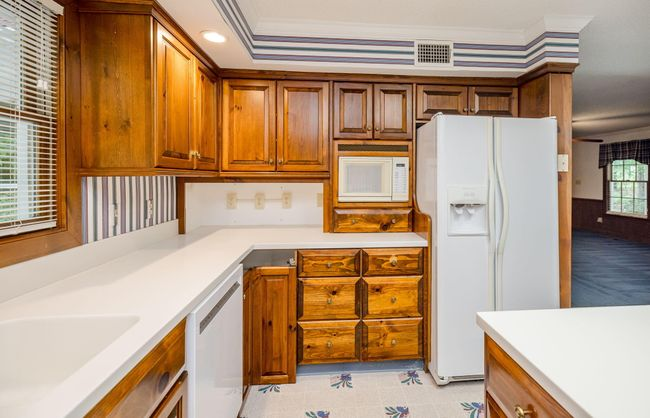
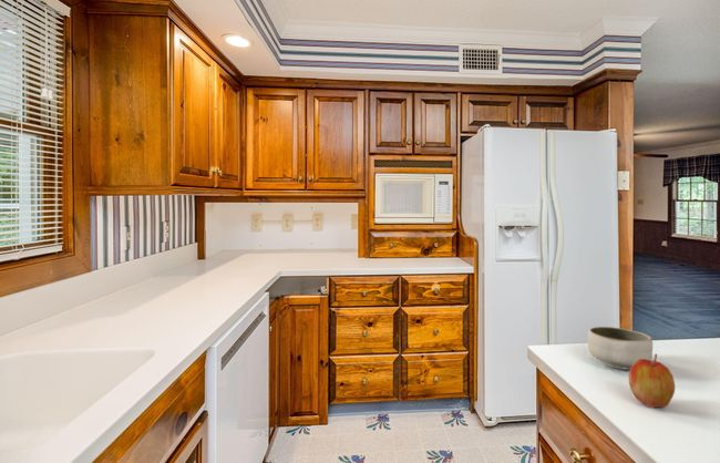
+ bowl (618, 349)
+ apple (650, 378)
